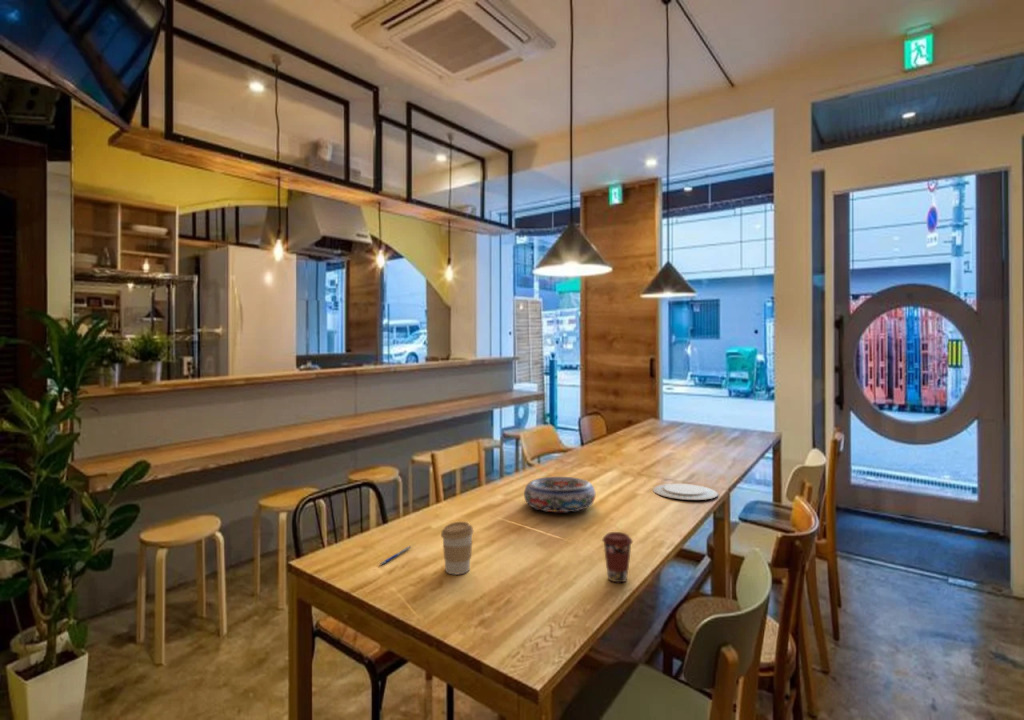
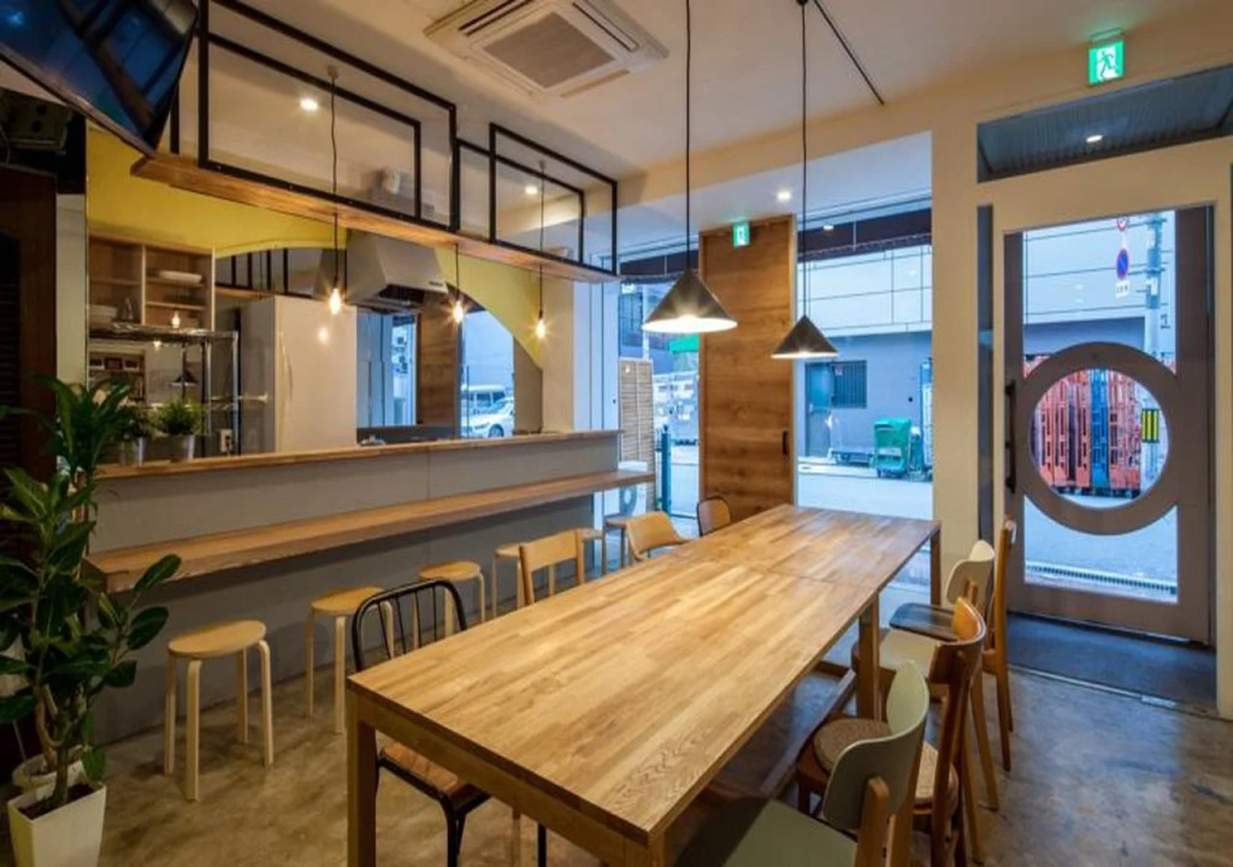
- bowl (559, 494)
- chinaware (684, 490)
- coffee cup (617, 557)
- coffee cup (457, 547)
- pen (396, 554)
